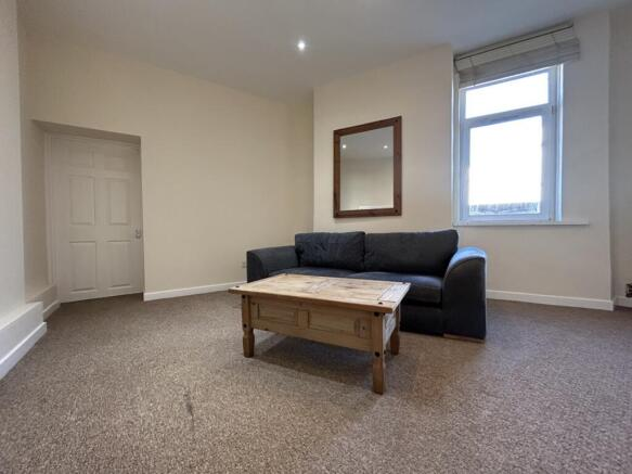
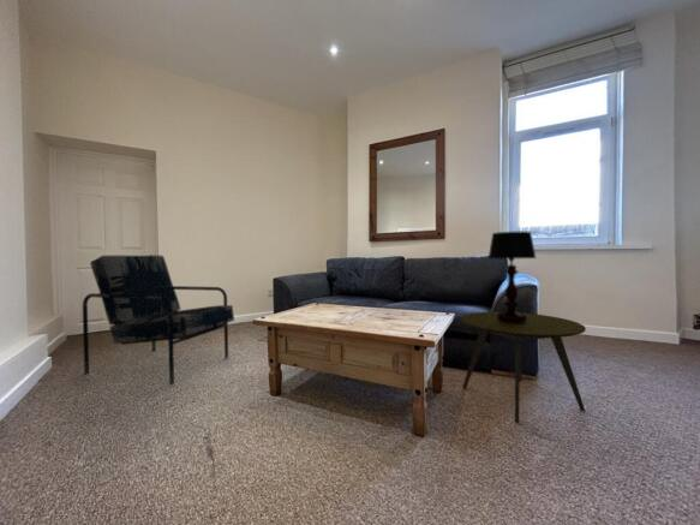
+ table lamp (510, 276)
+ lounge chair (164, 310)
+ side table (517, 359)
